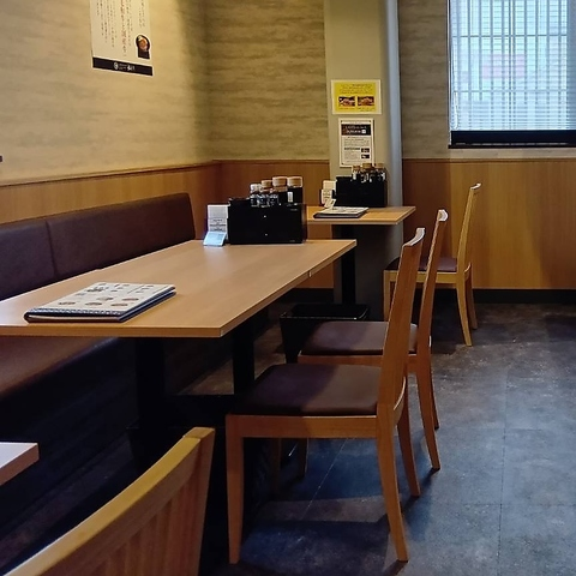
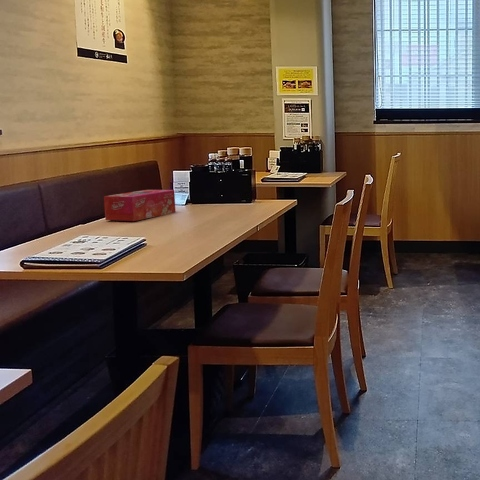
+ tissue box (140, 204)
